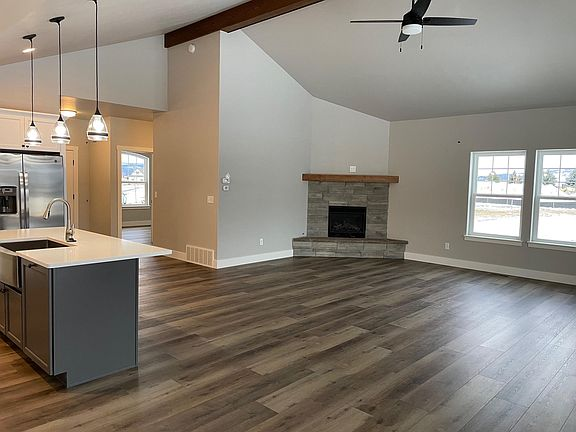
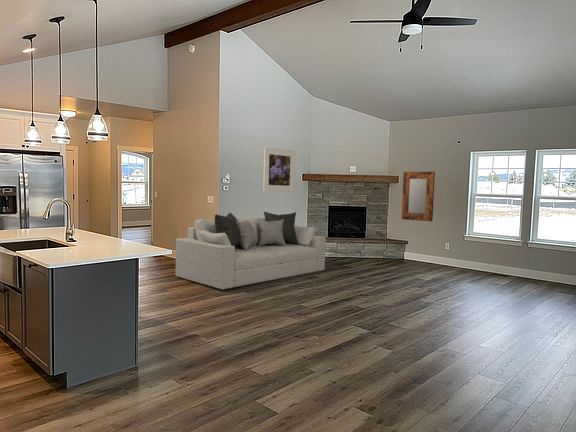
+ home mirror (417, 196)
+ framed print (279, 170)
+ sofa (255, 243)
